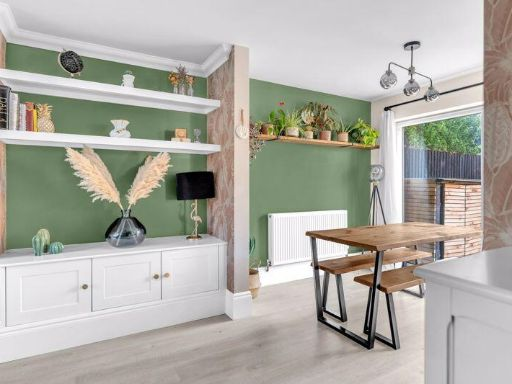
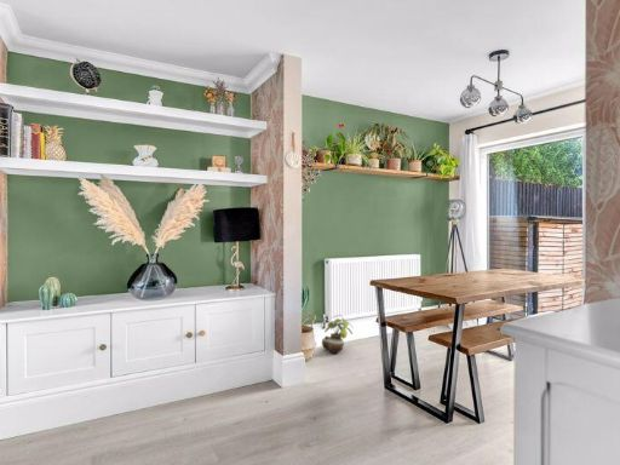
+ potted plant (337, 333)
